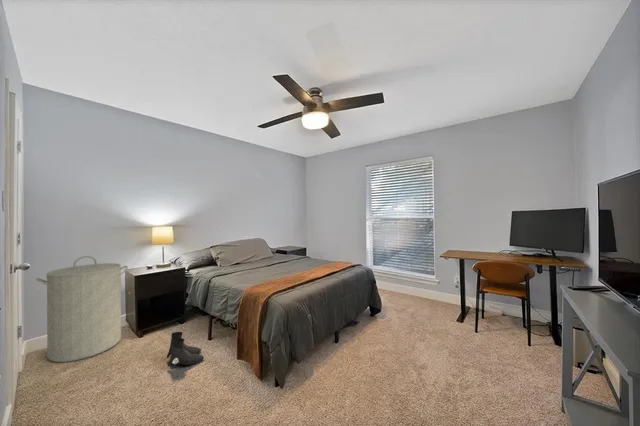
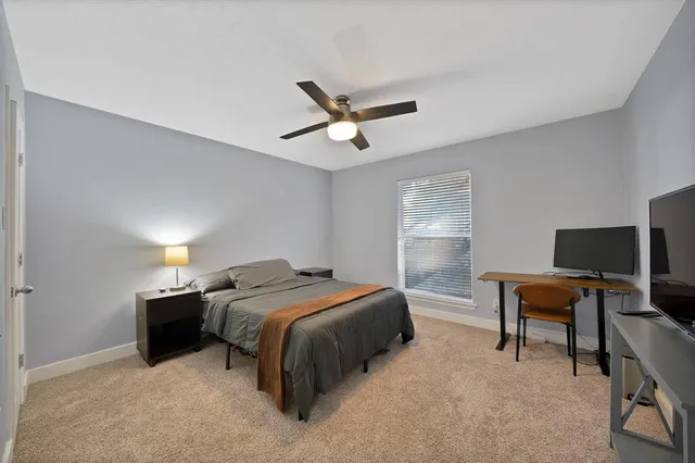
- laundry hamper (86, 301)
- boots (185, 346)
